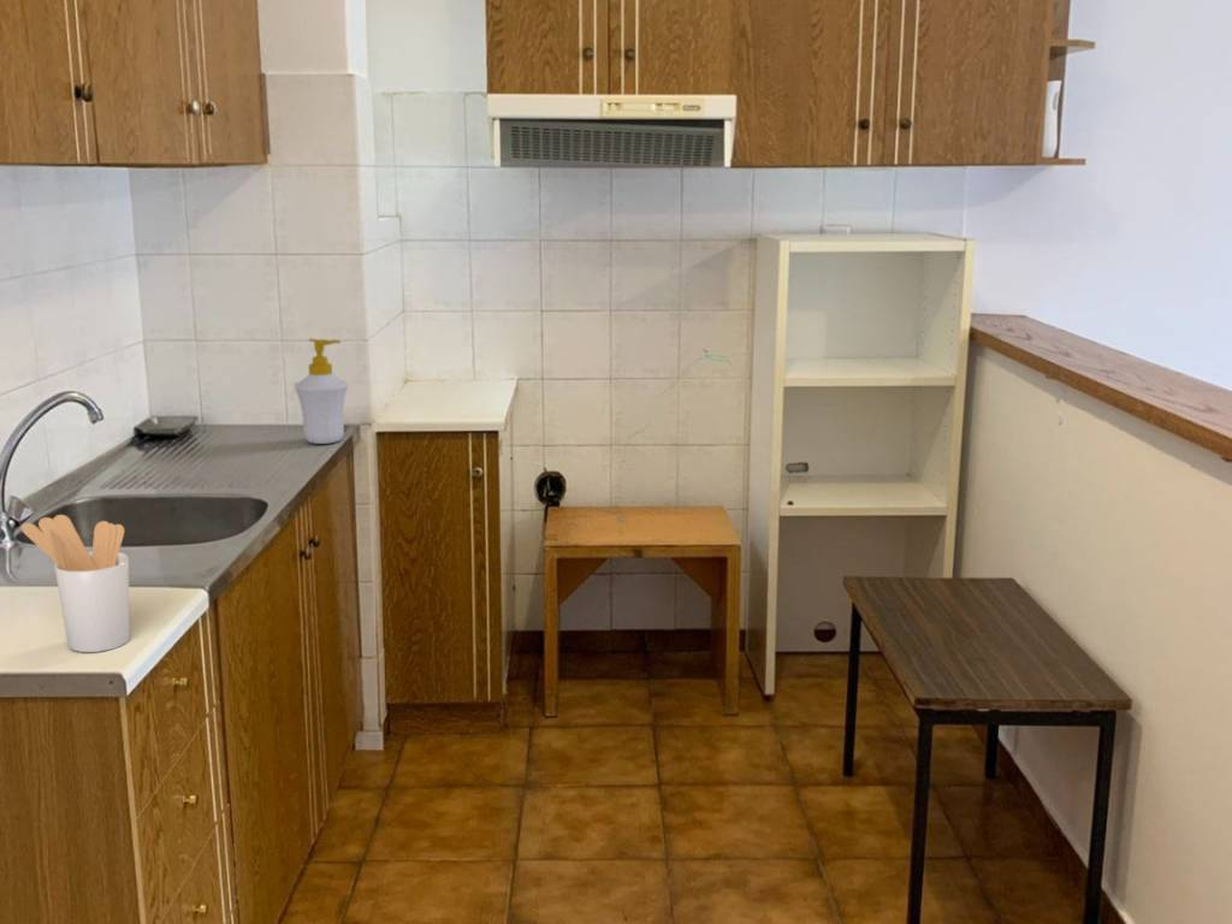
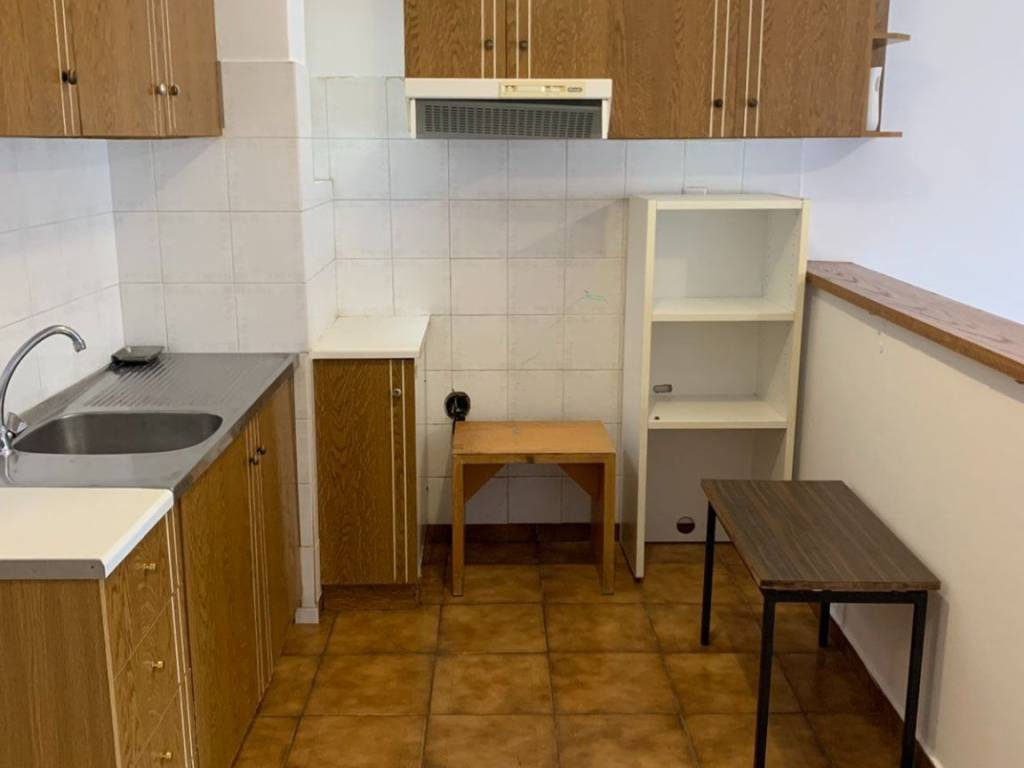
- utensil holder (79, 579)
- soap bottle (321, 390)
